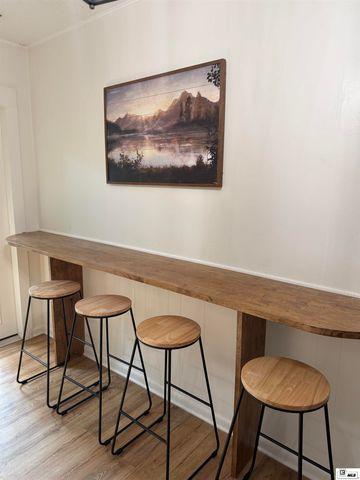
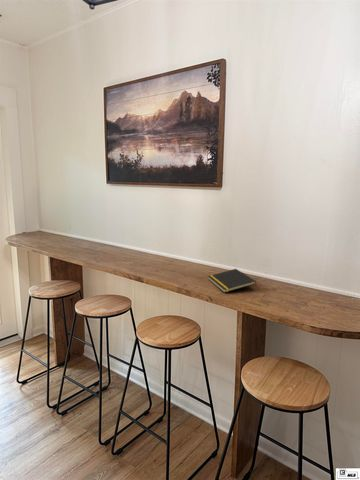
+ notepad (230, 279)
